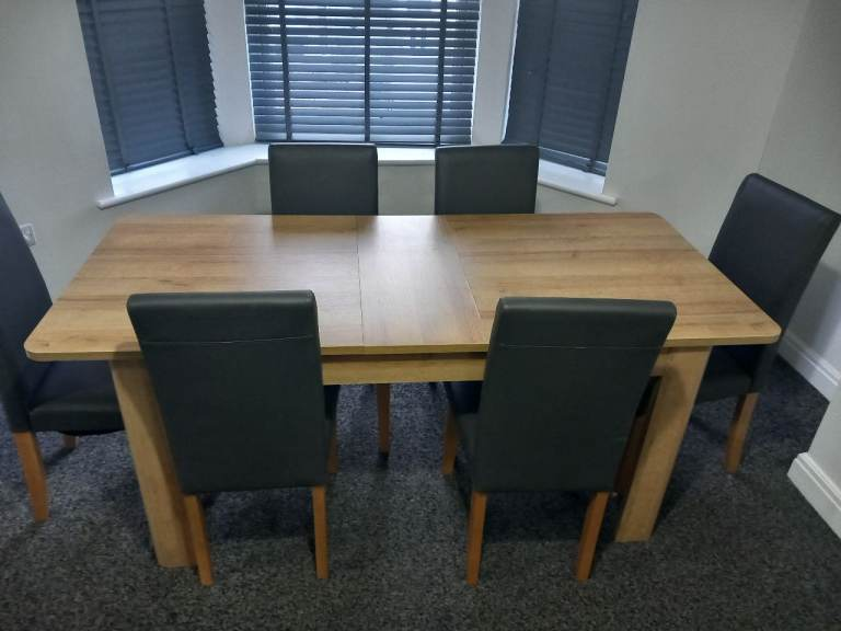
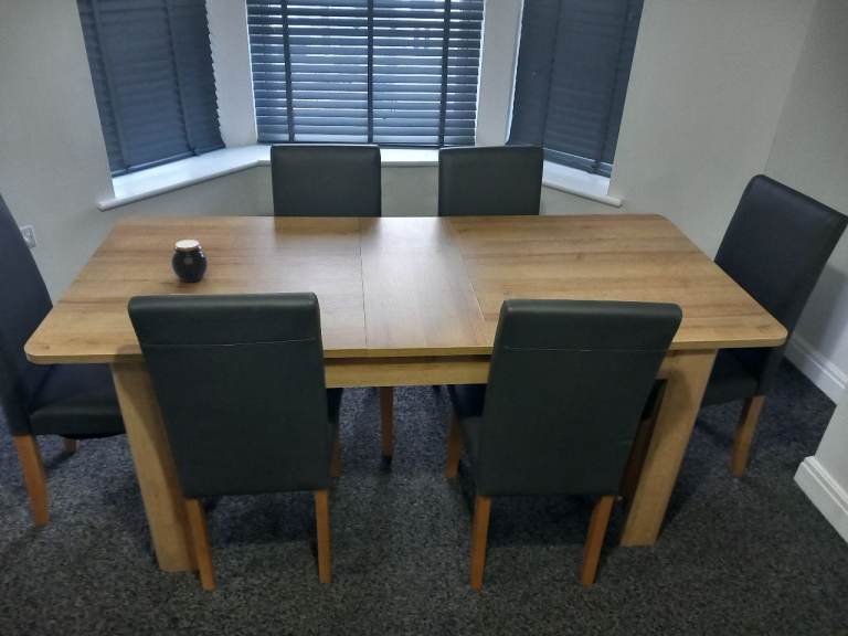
+ jar (189, 261)
